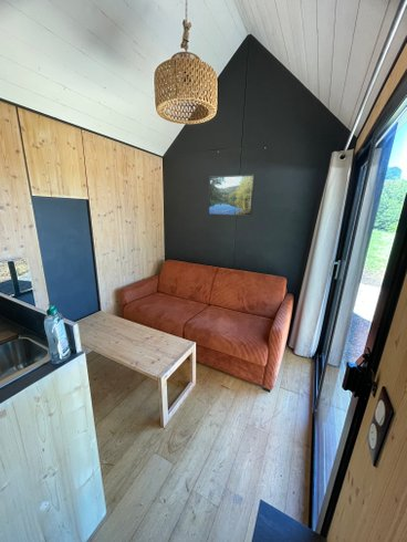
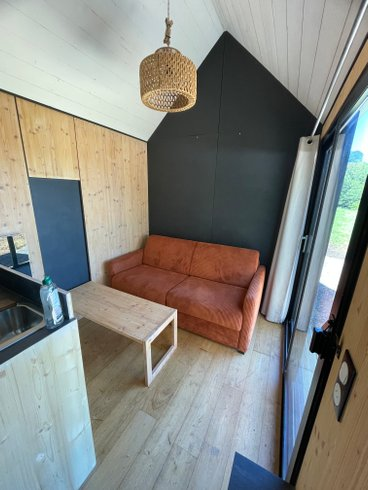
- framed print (229, 196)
